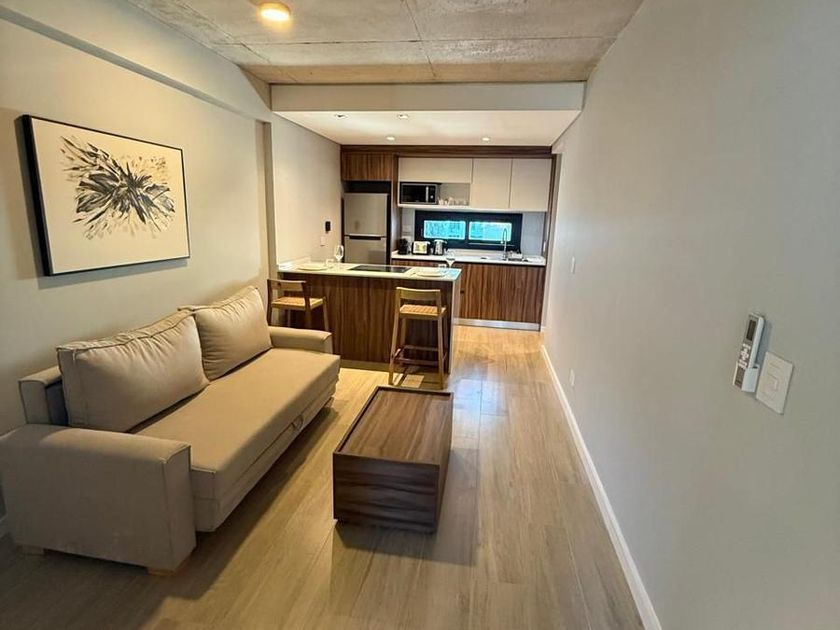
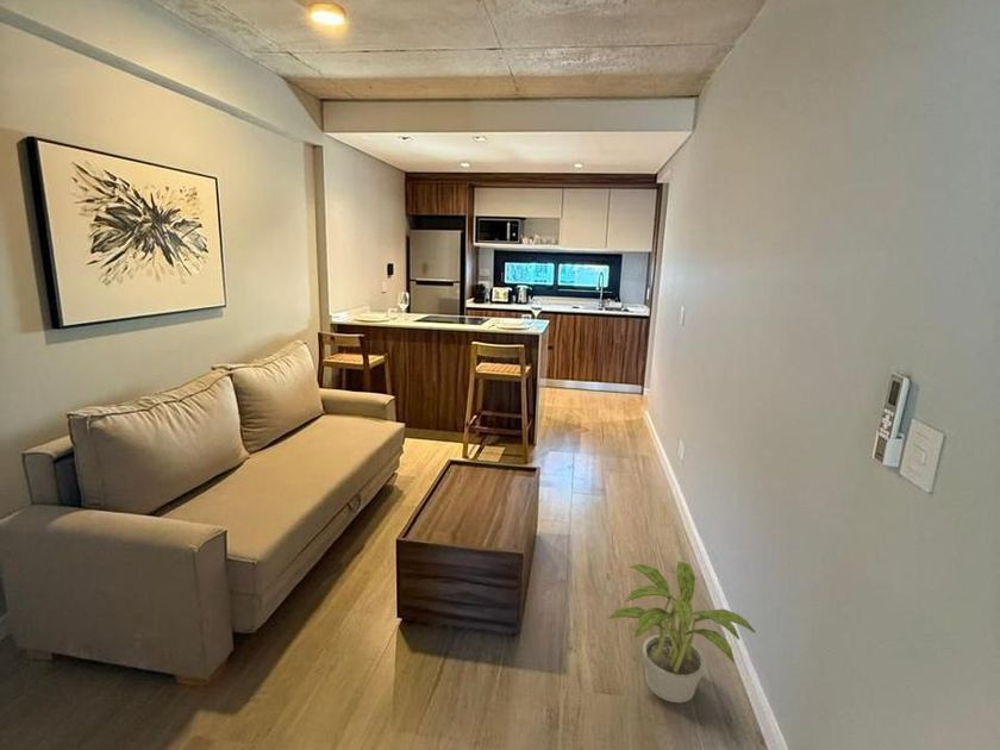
+ potted plant (676, 637)
